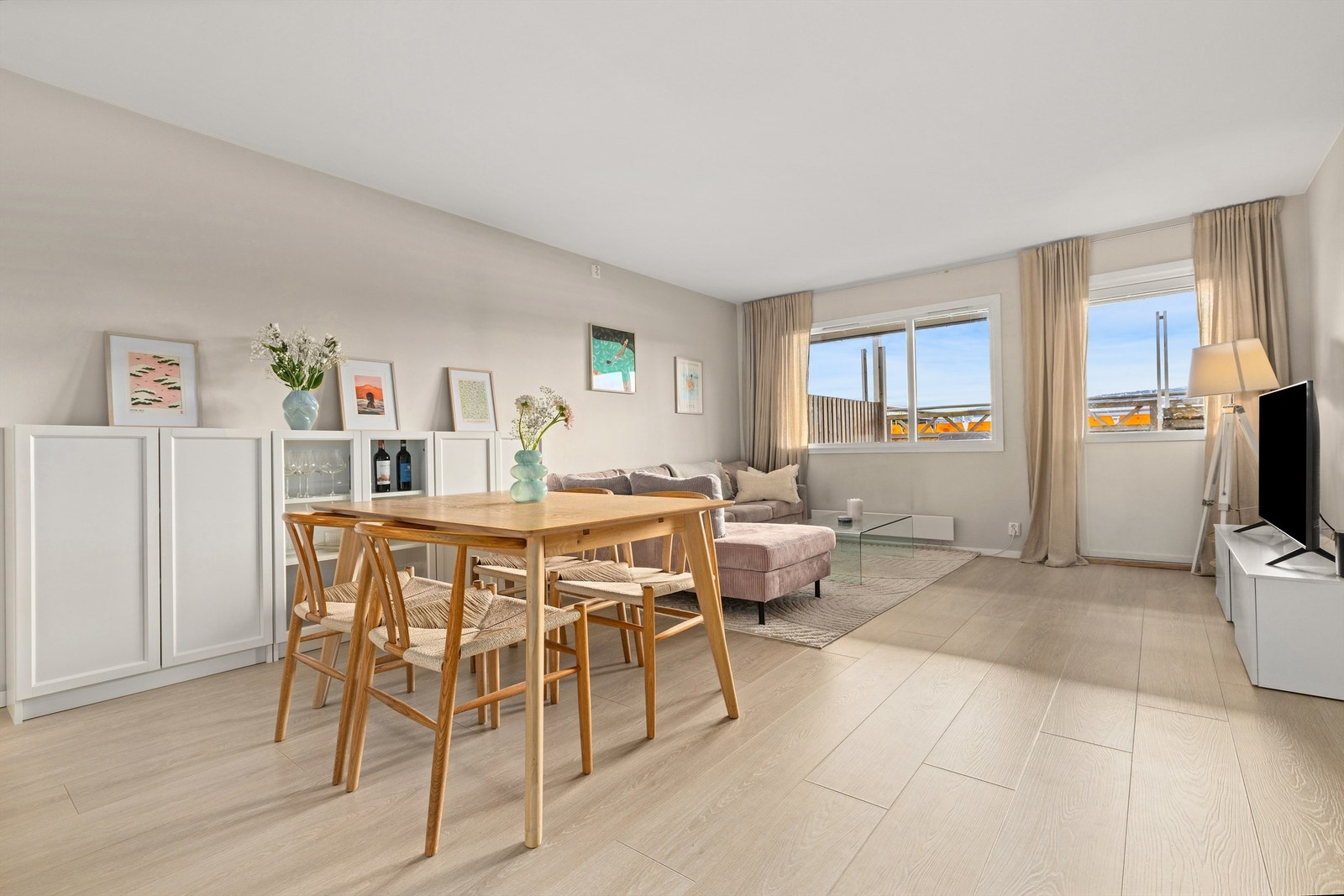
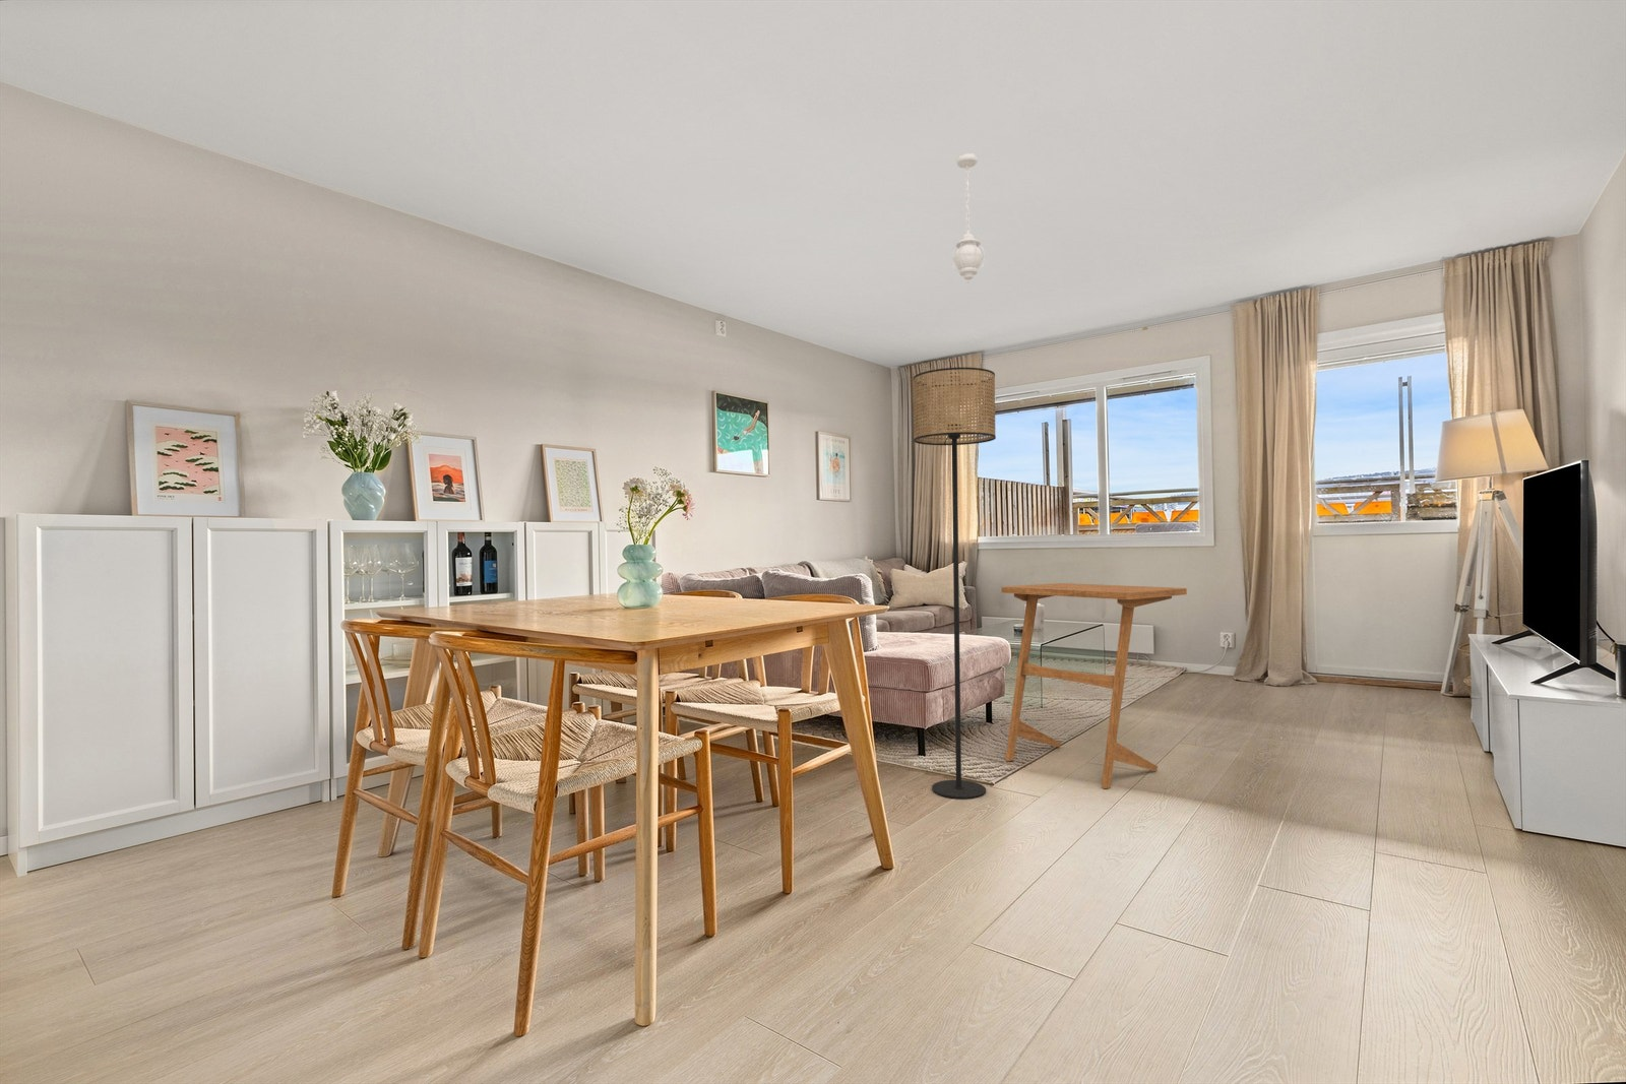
+ side table (1088, 675)
+ pendant light (967, 220)
+ floor lamp (956, 582)
